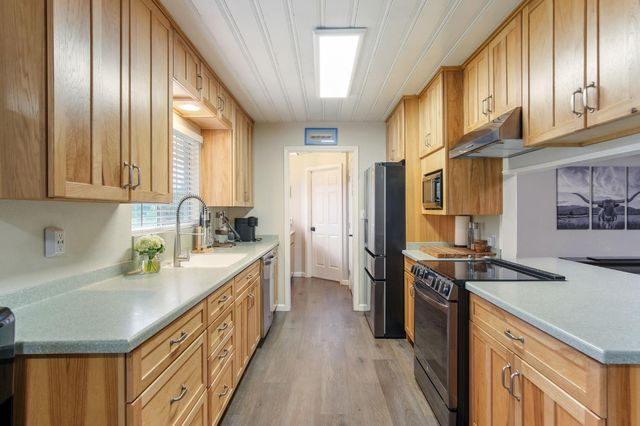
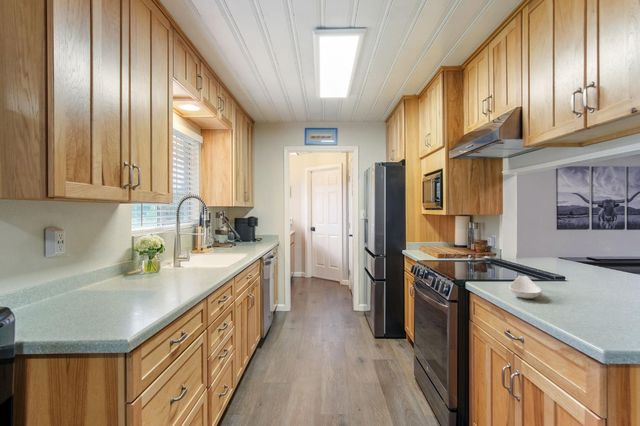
+ spoon rest (523, 285)
